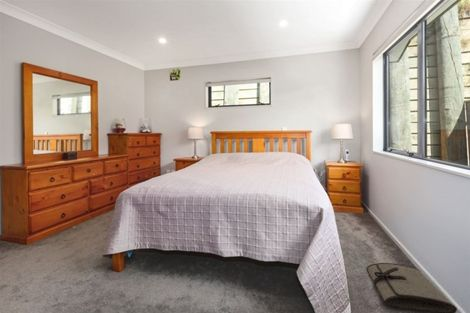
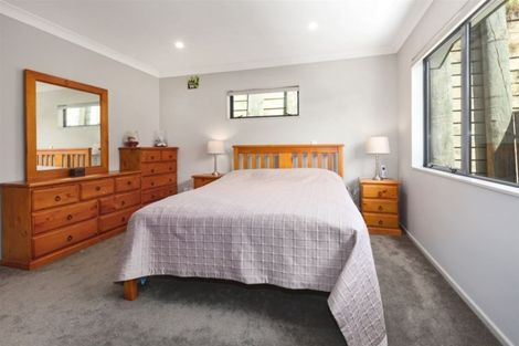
- tool roll (404, 279)
